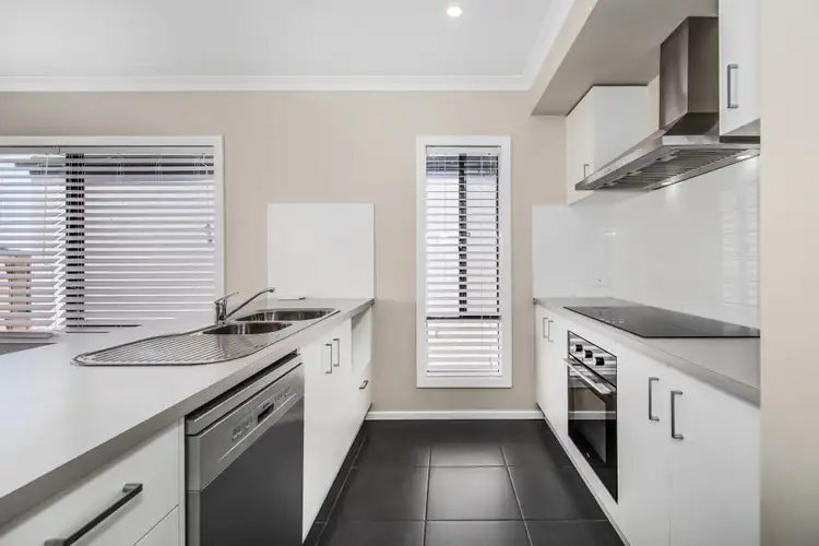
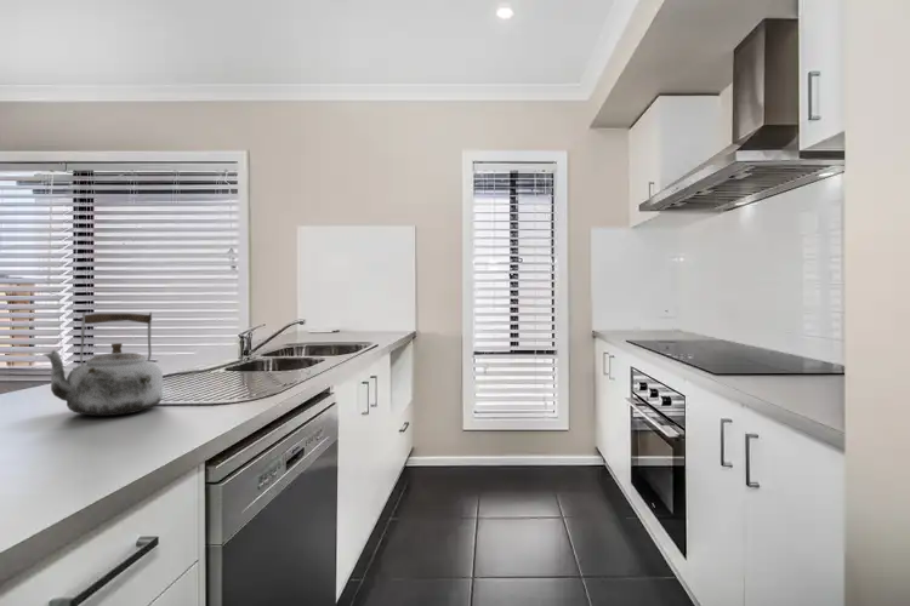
+ kettle (104, 361)
